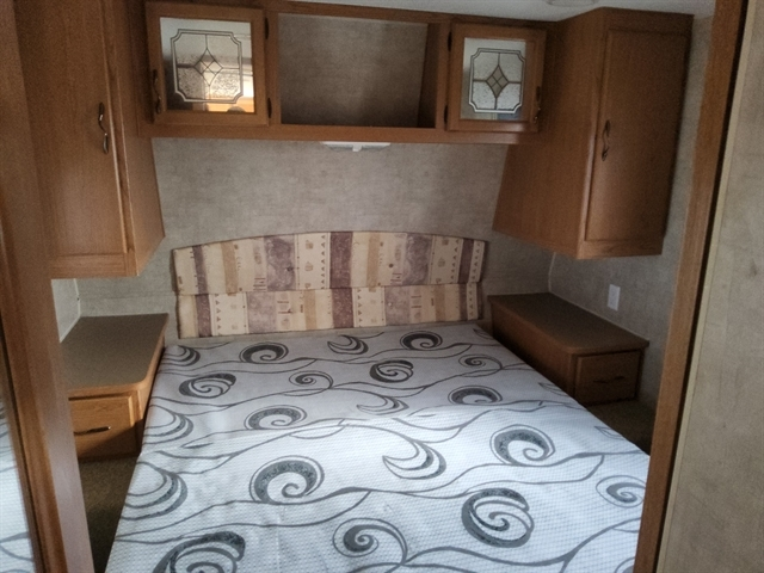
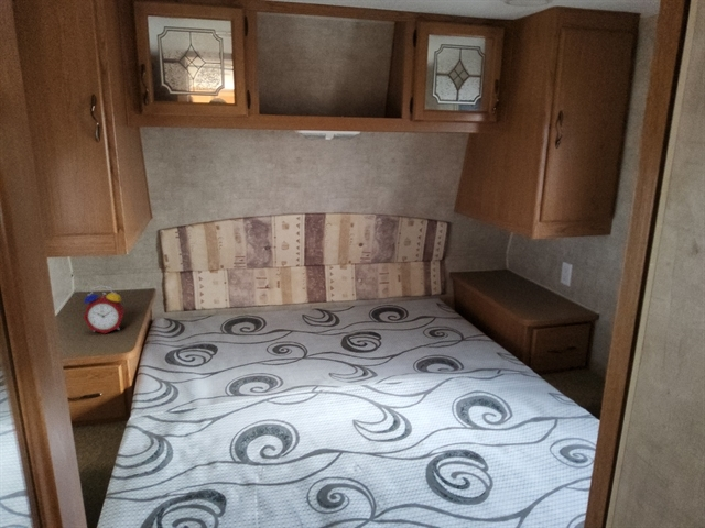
+ alarm clock (104, 307)
